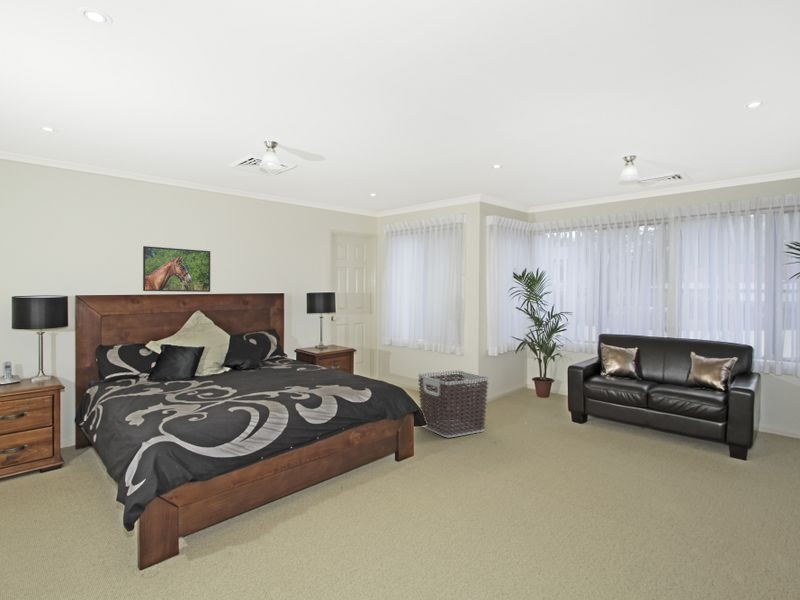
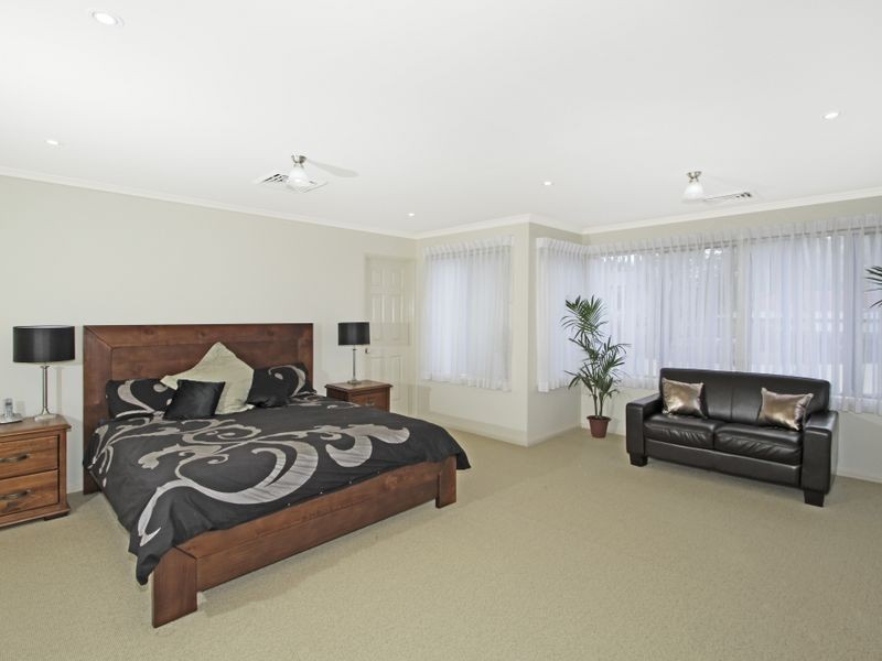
- clothes hamper (452, 402)
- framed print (178, 270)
